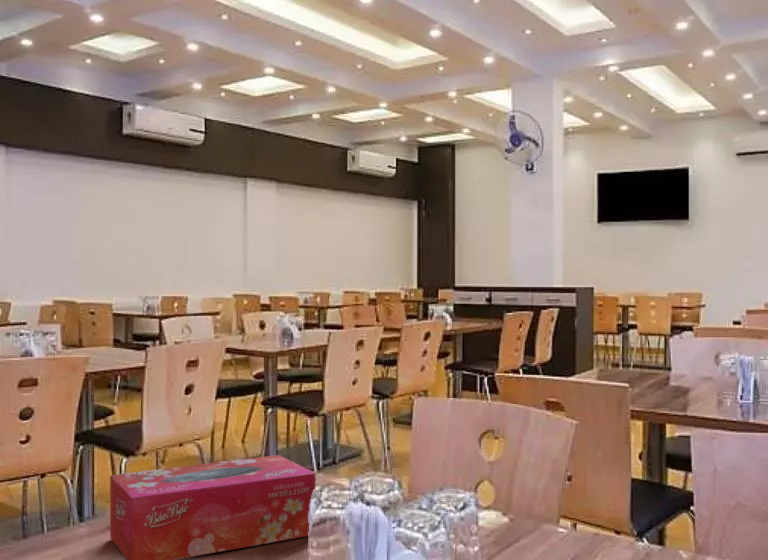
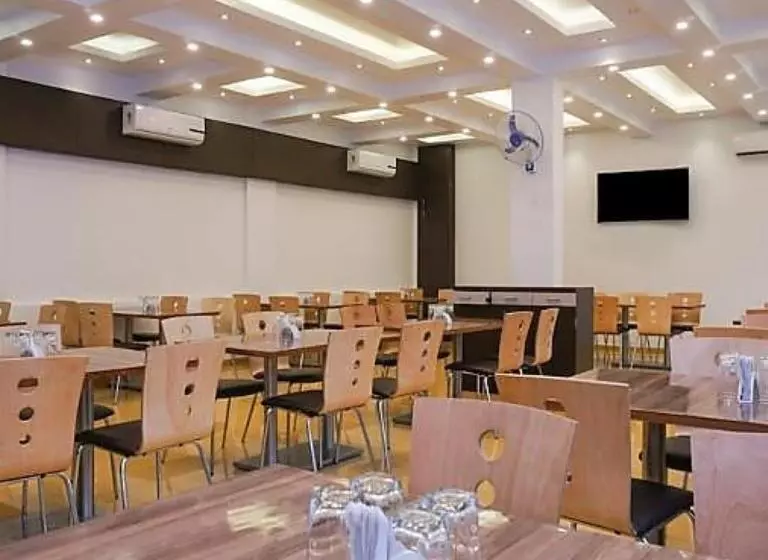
- tissue box (213, 505)
